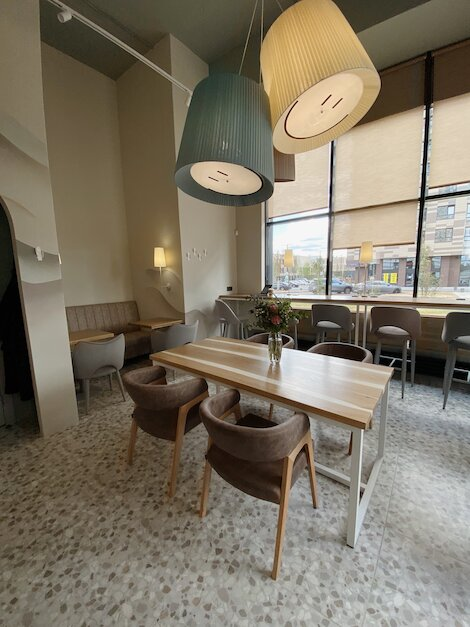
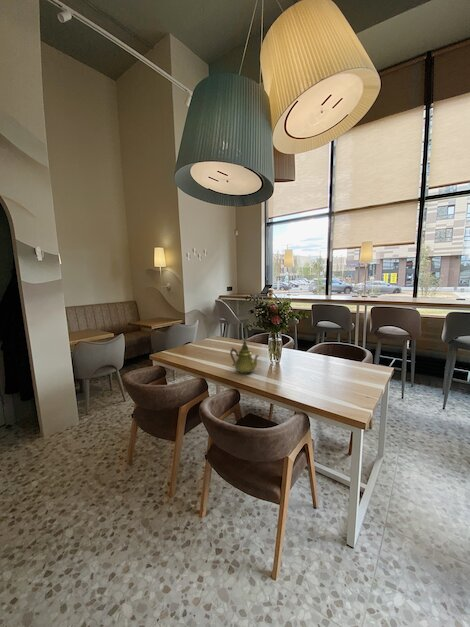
+ teapot (244, 354)
